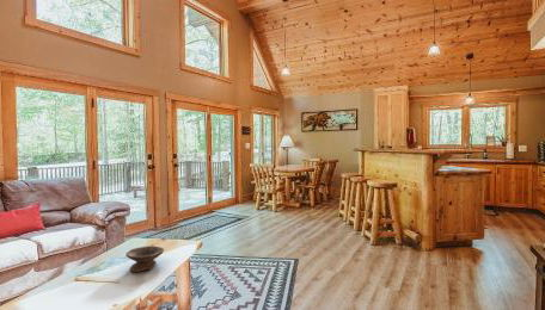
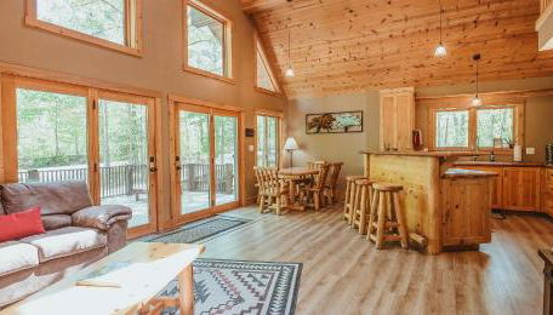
- bowl (145, 258)
